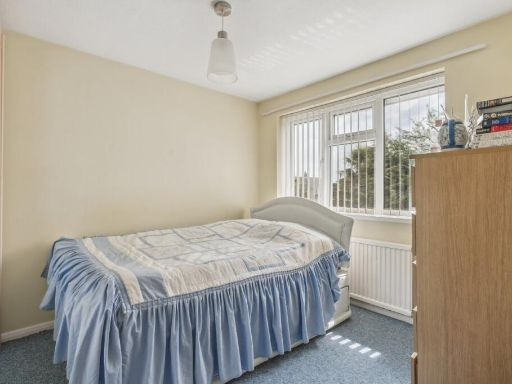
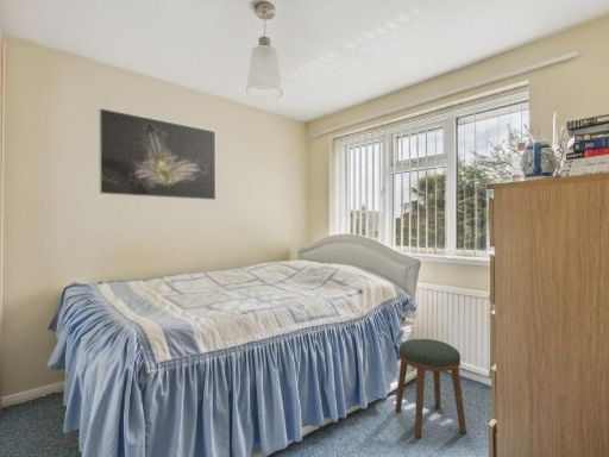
+ stool (423, 382)
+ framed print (163, 158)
